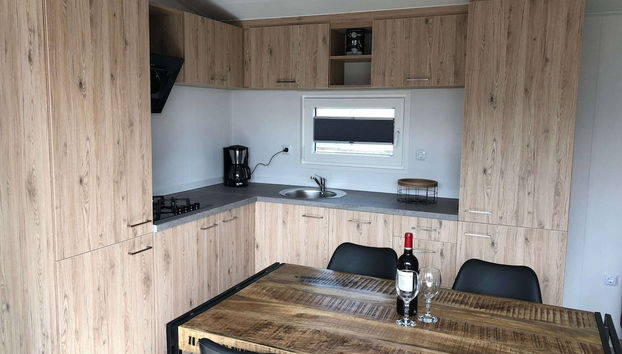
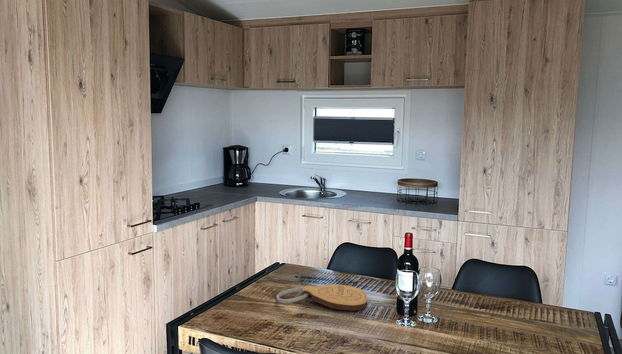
+ key chain (321, 294)
